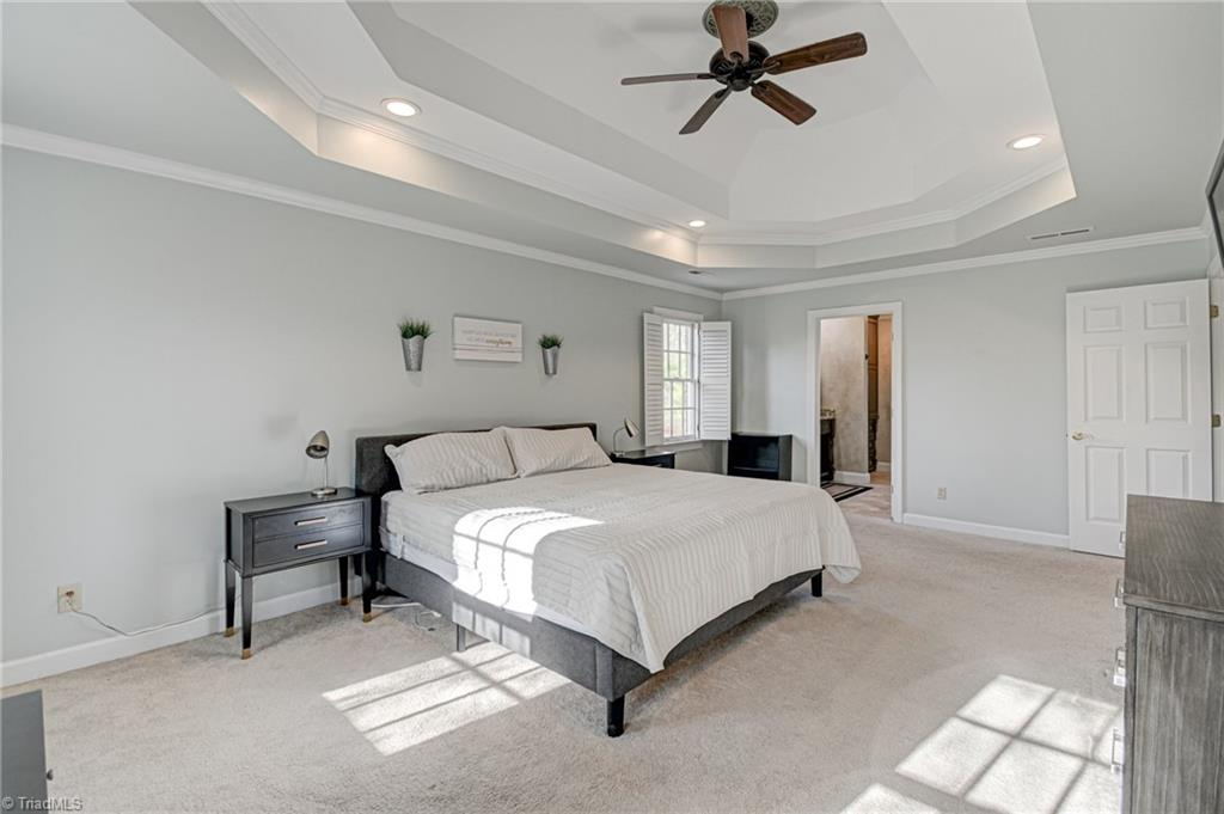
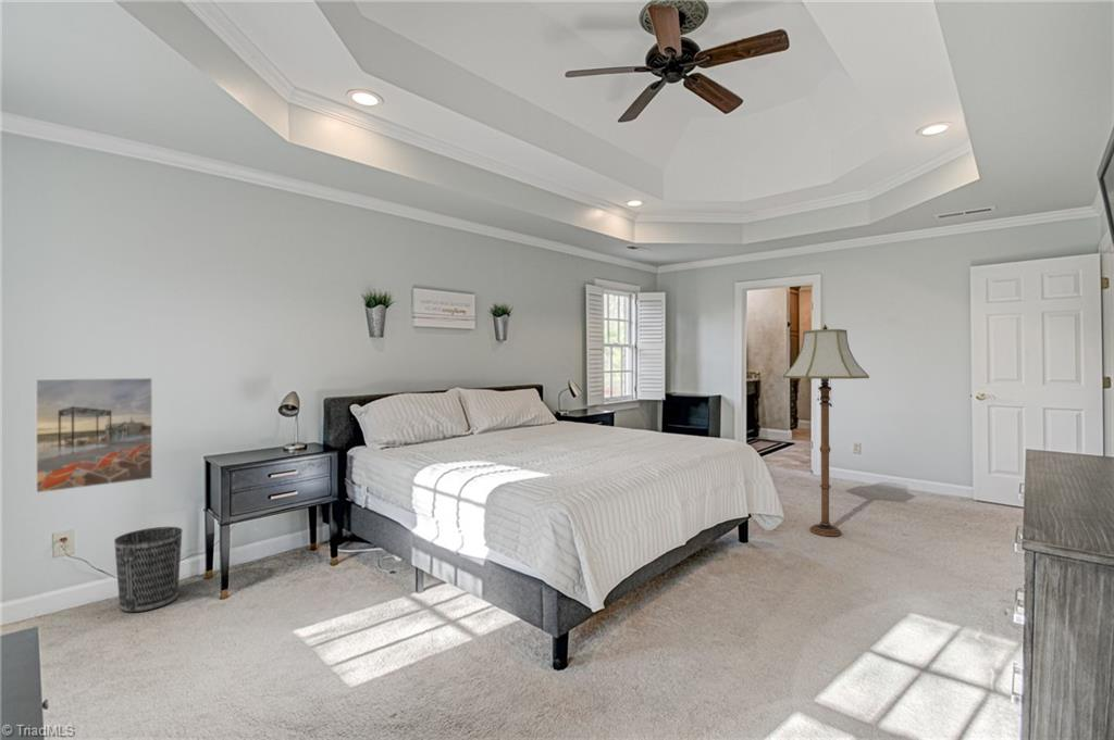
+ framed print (97, 431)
+ wastebasket (149, 567)
+ floor lamp (825, 427)
